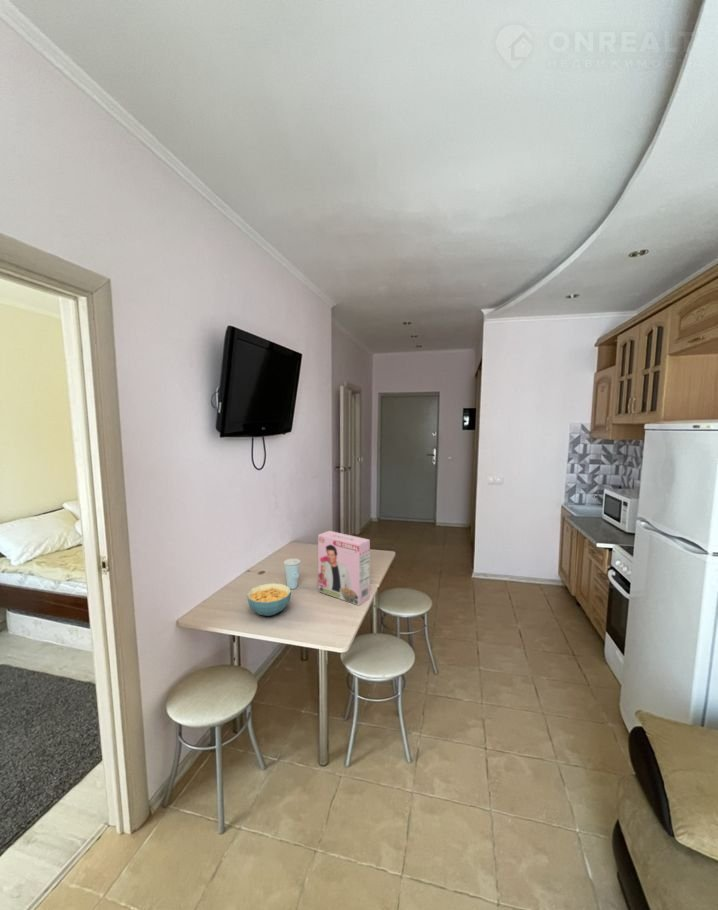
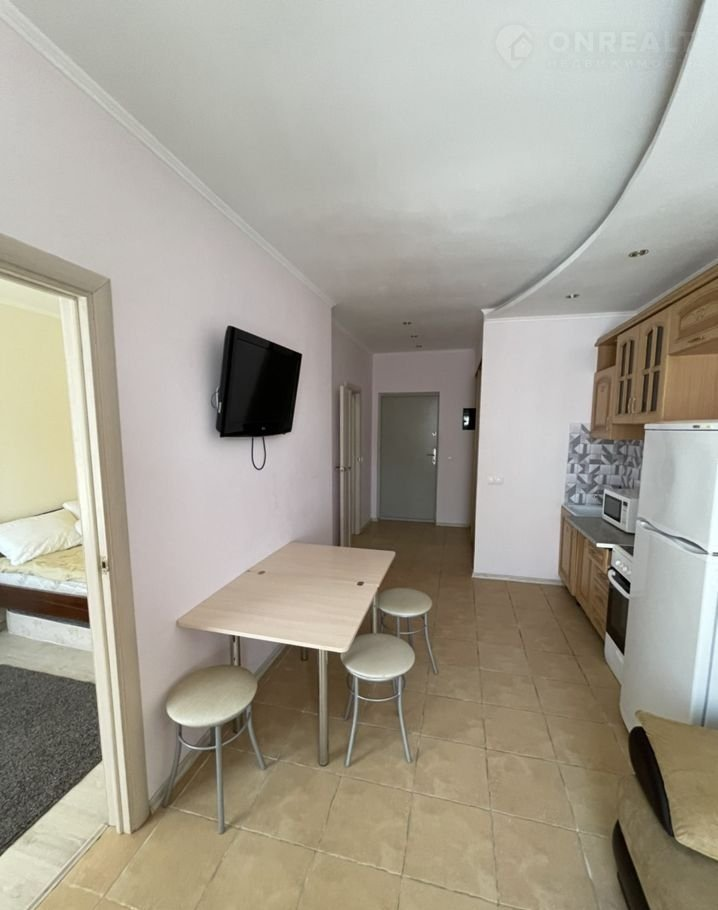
- cereal box (343, 566)
- cup (292, 573)
- cereal bowl (269, 602)
